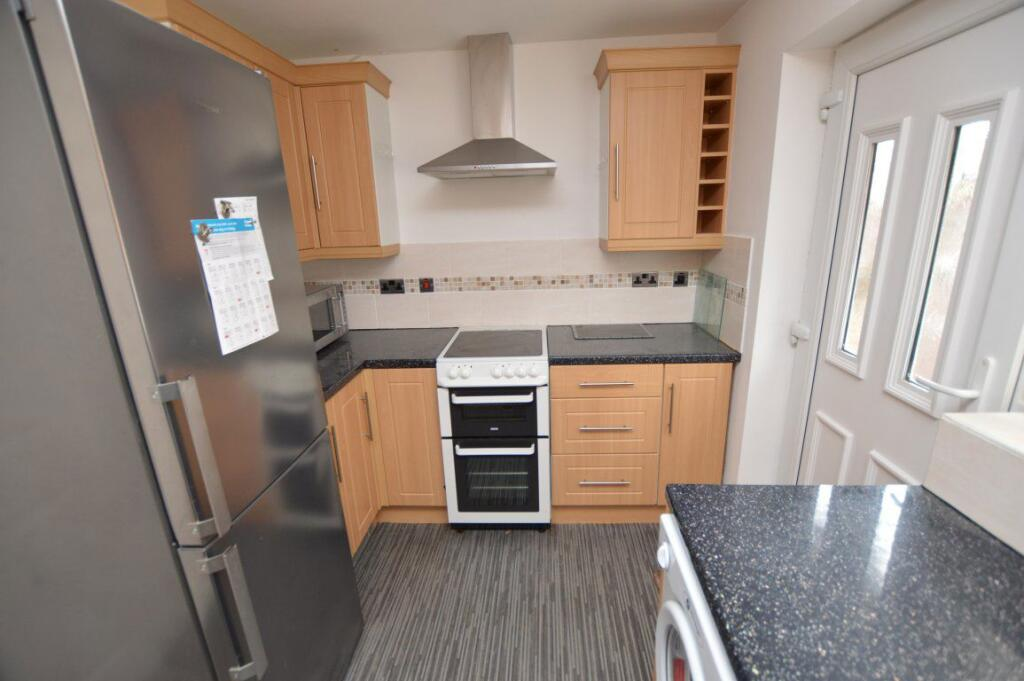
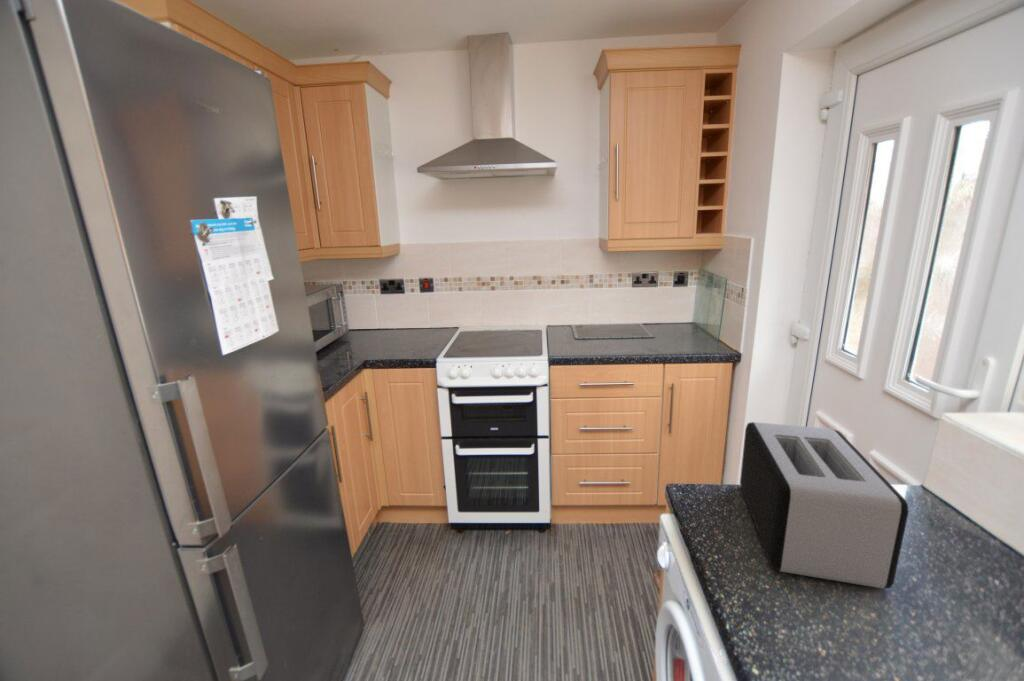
+ toaster (808, 492)
